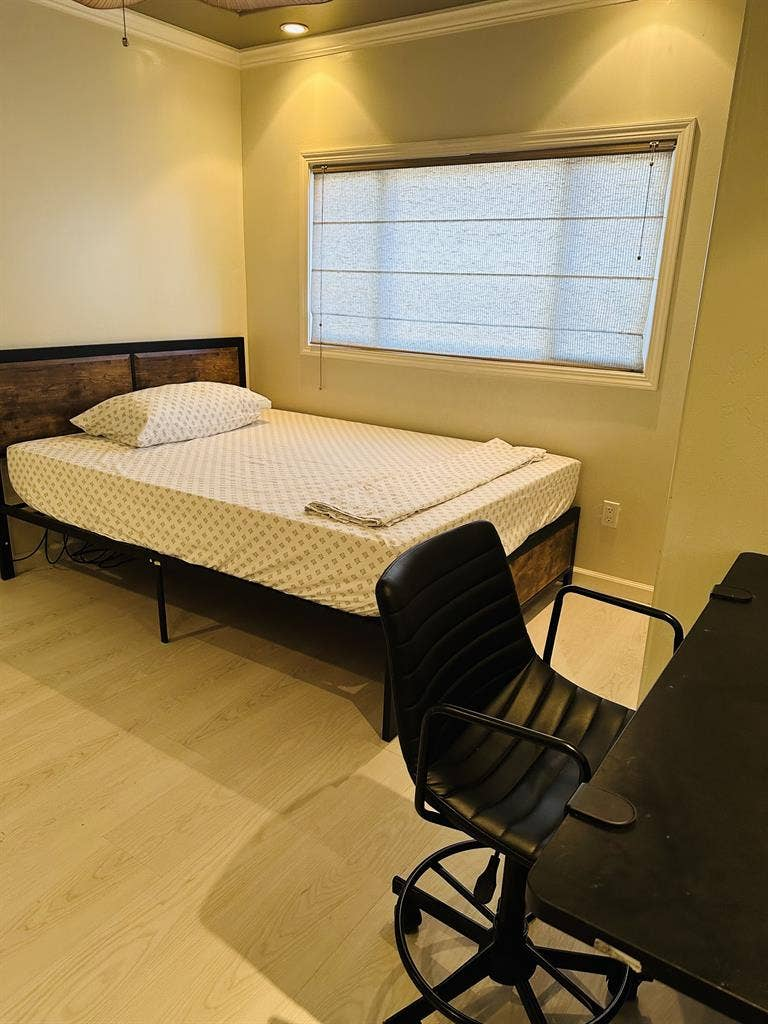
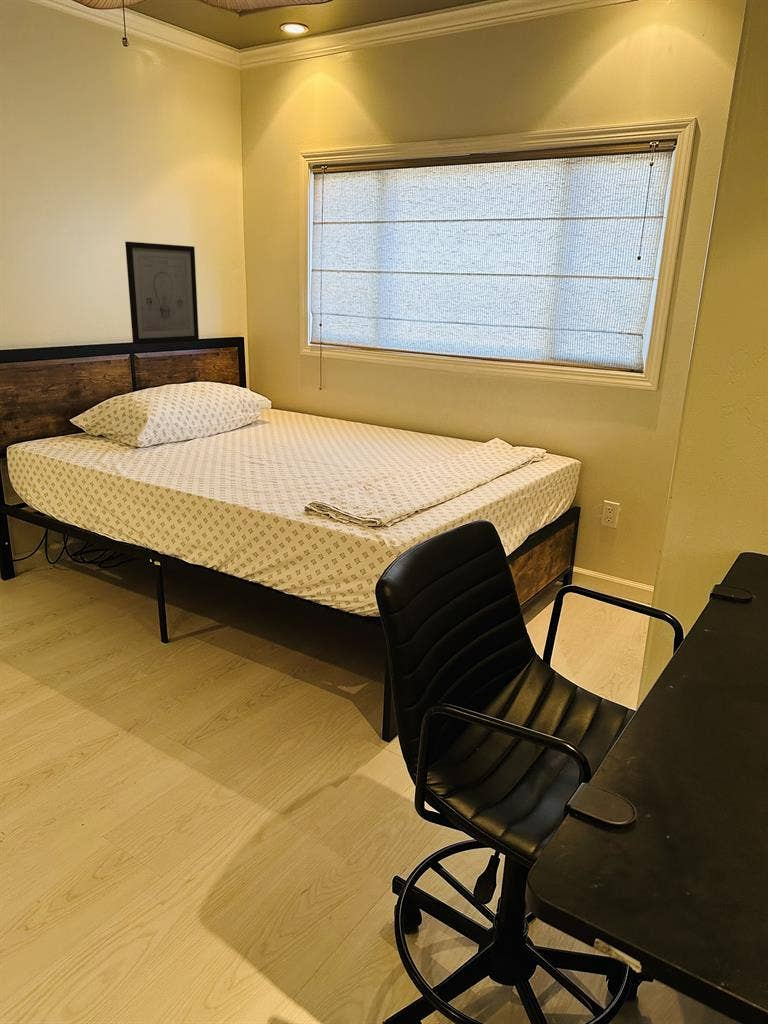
+ wall art (164, 294)
